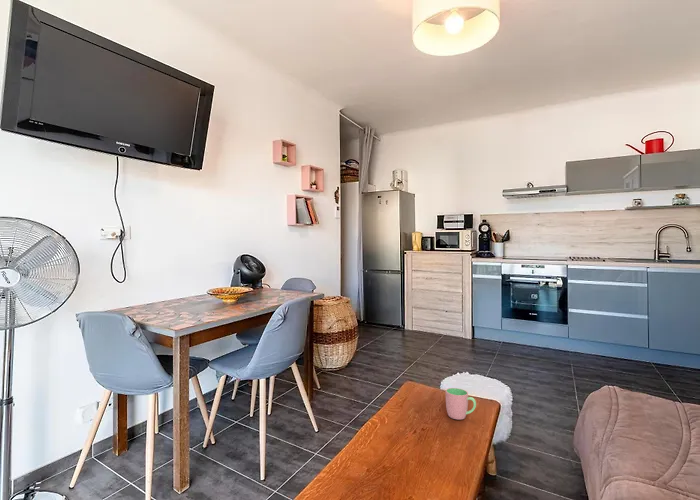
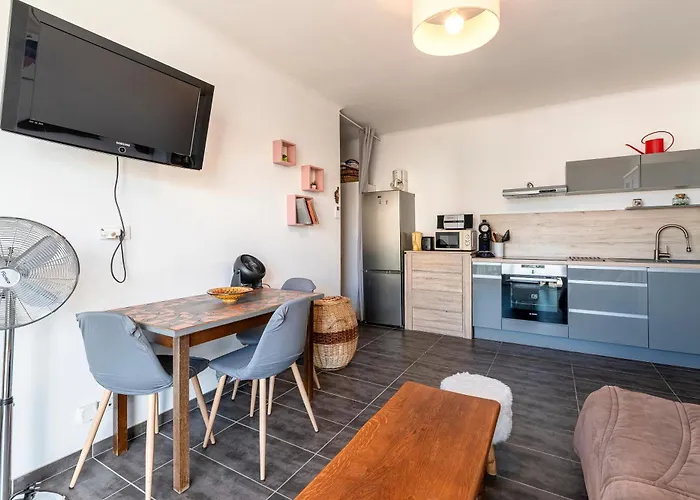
- cup (460, 404)
